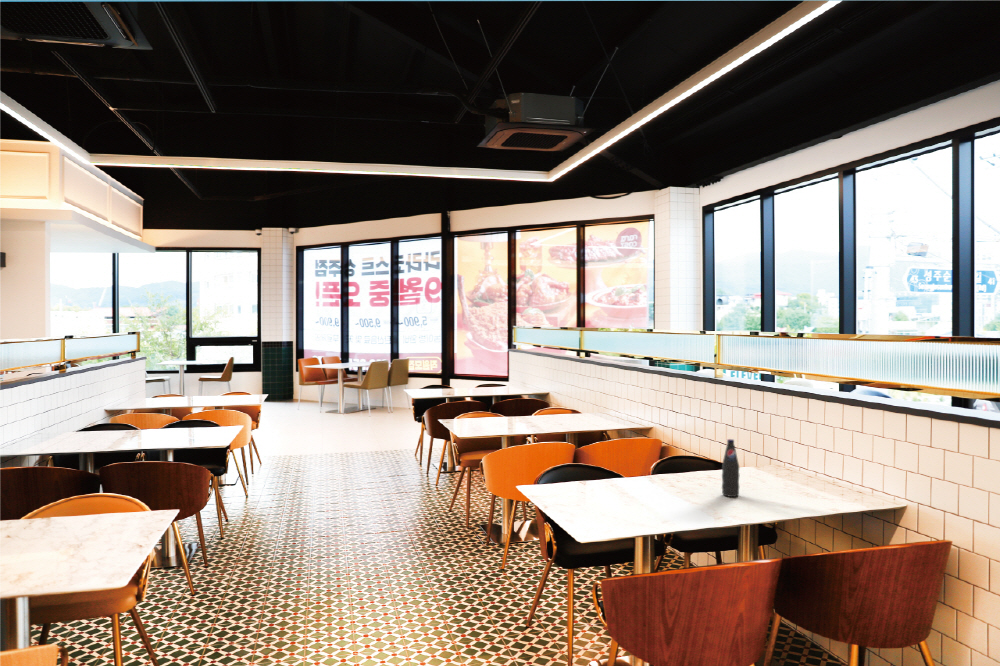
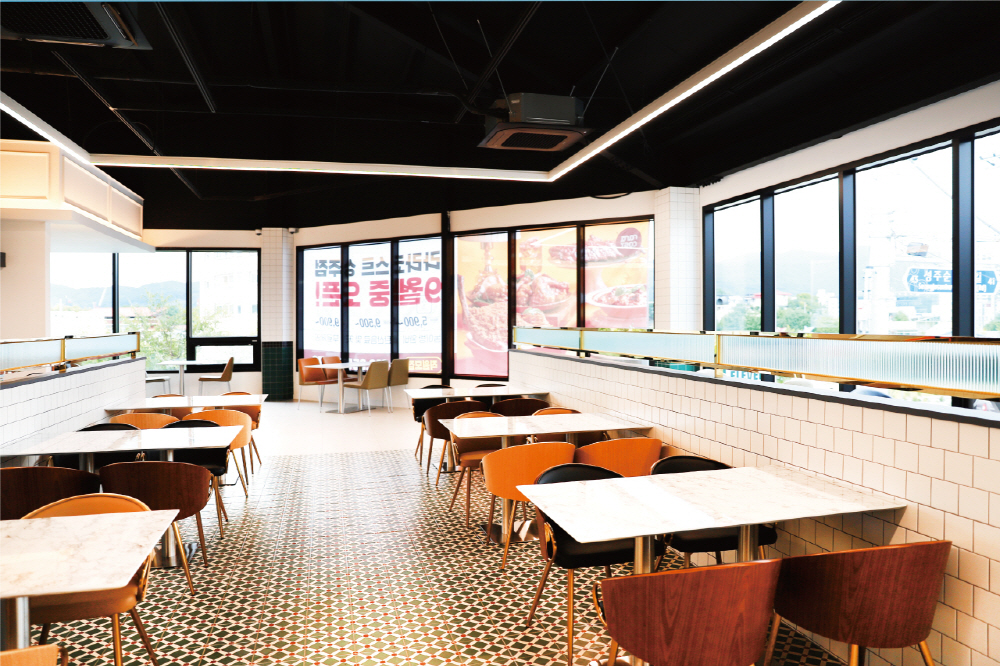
- bottle (730, 467)
